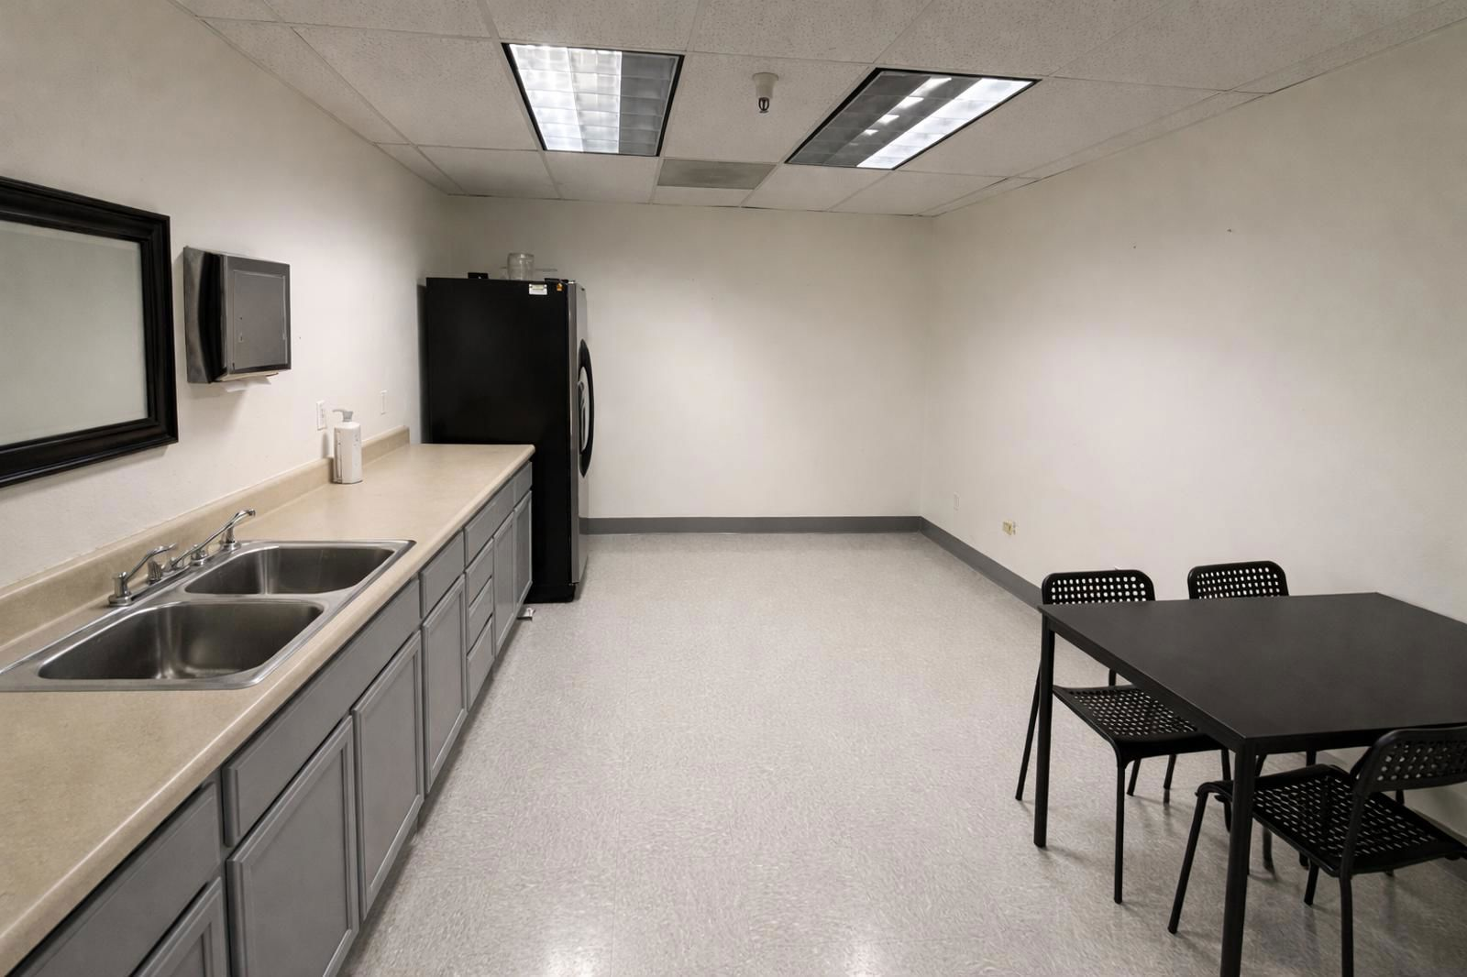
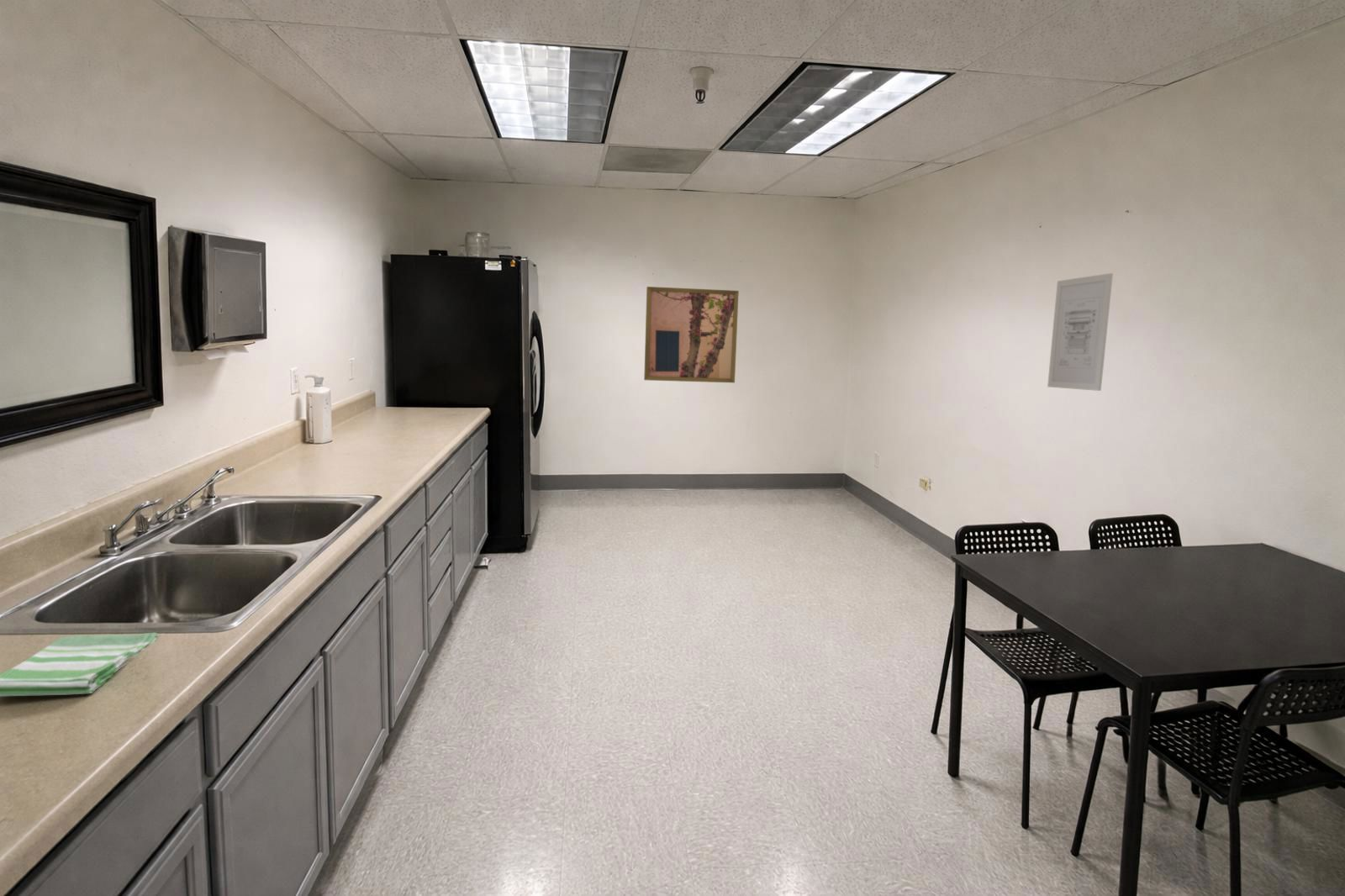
+ wall art (1078, 333)
+ wall art (691, 335)
+ dish towel (73, 661)
